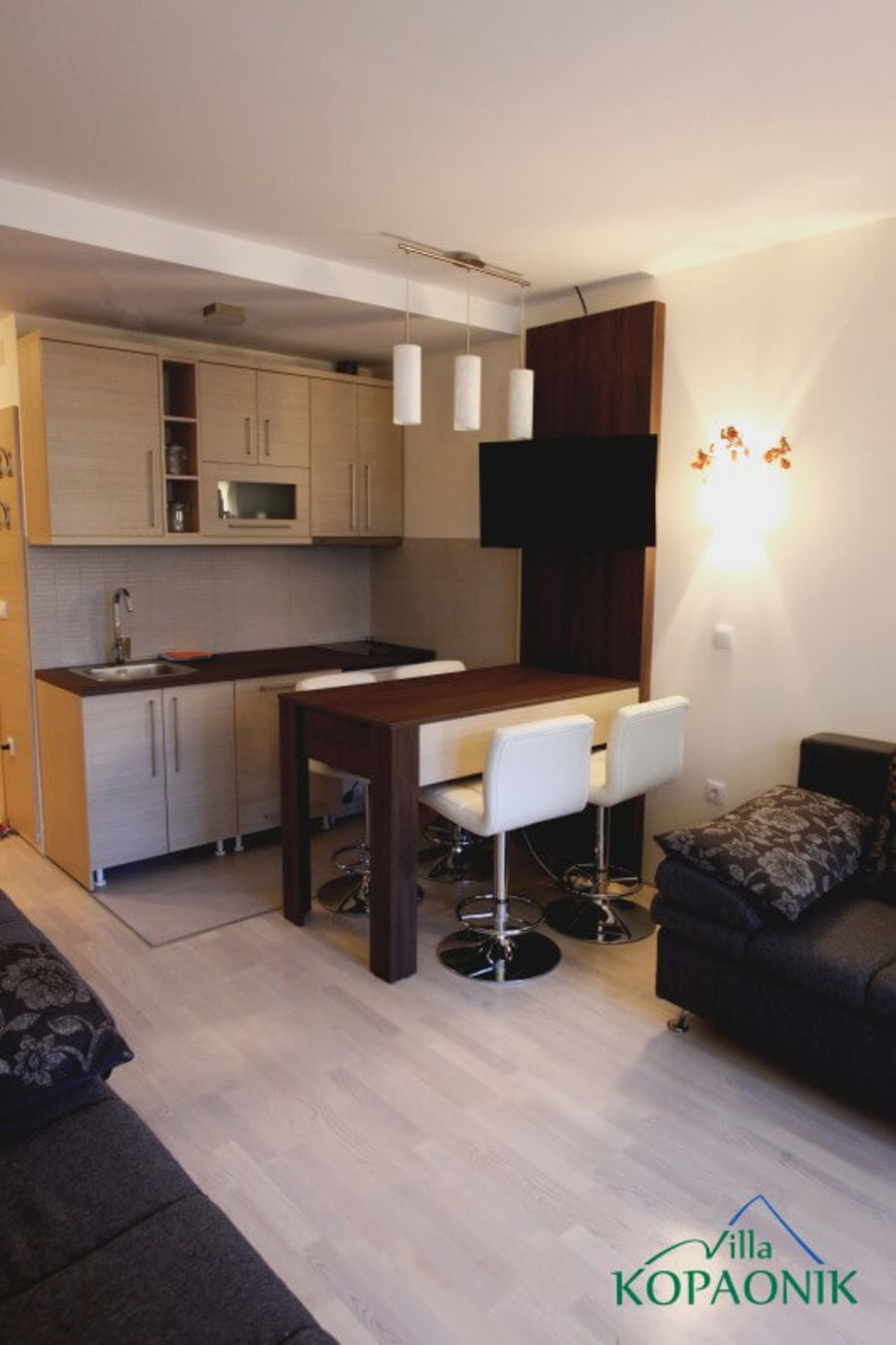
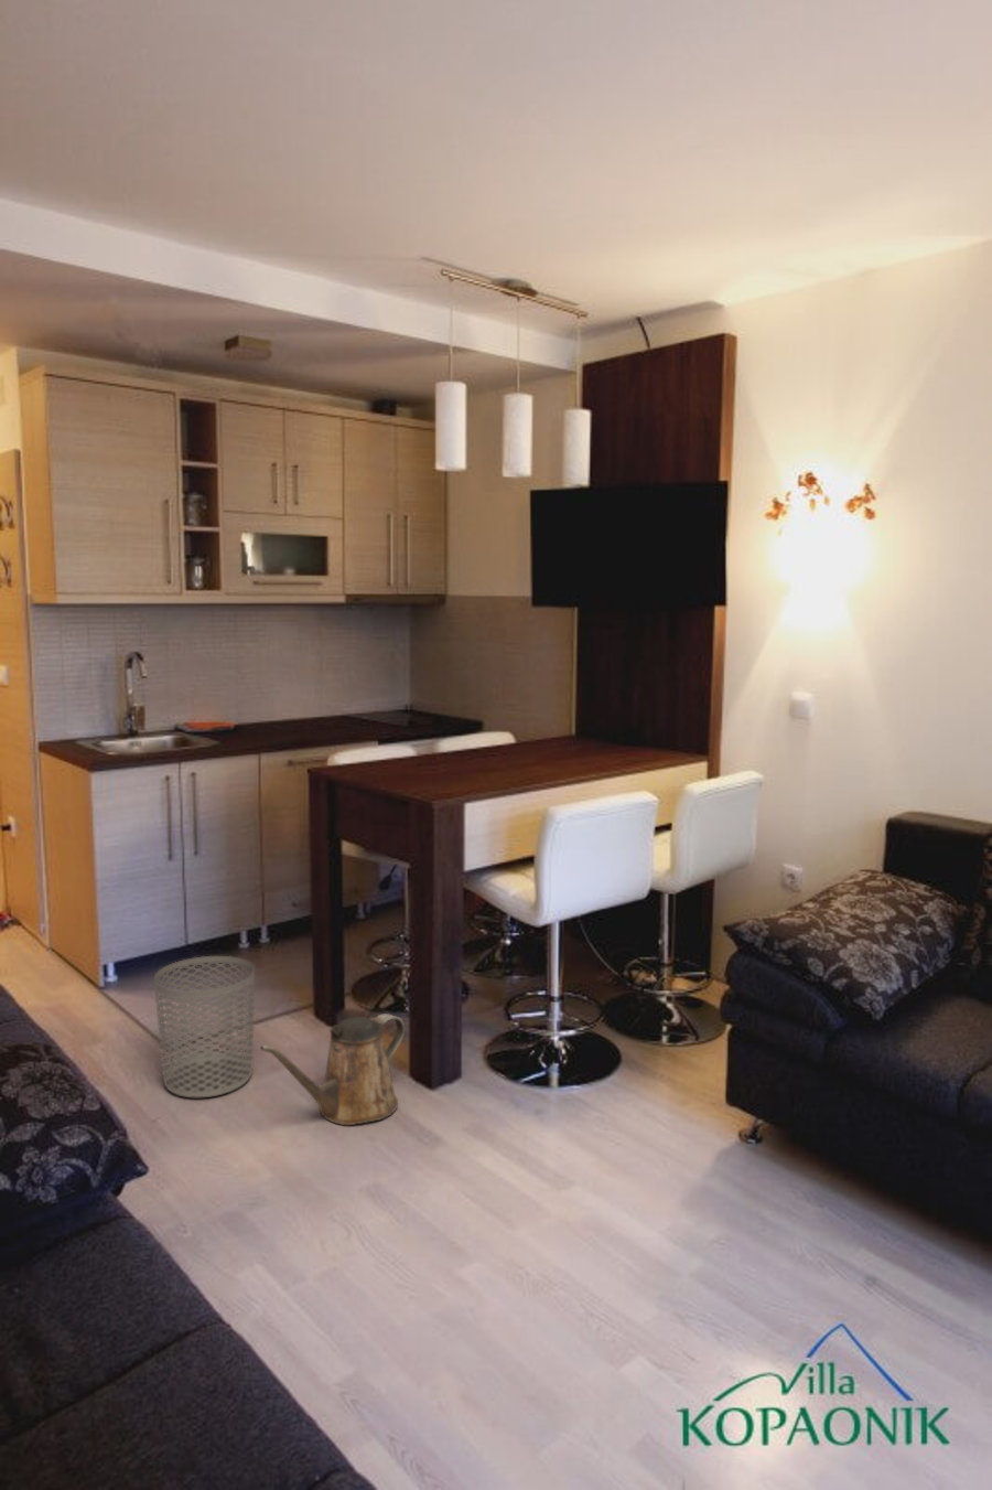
+ waste bin (206, 1024)
+ watering can (337, 1068)
